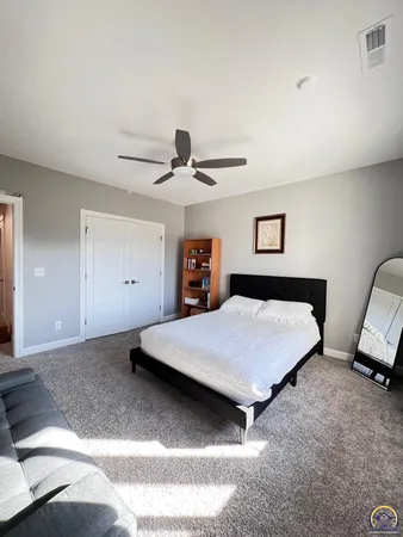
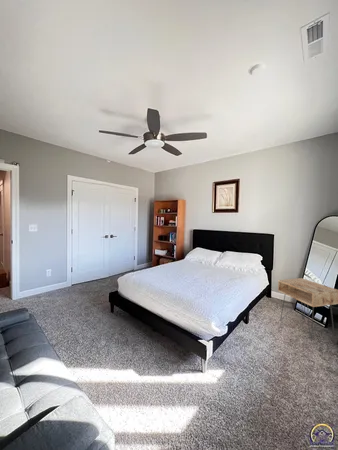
+ nightstand (307, 306)
